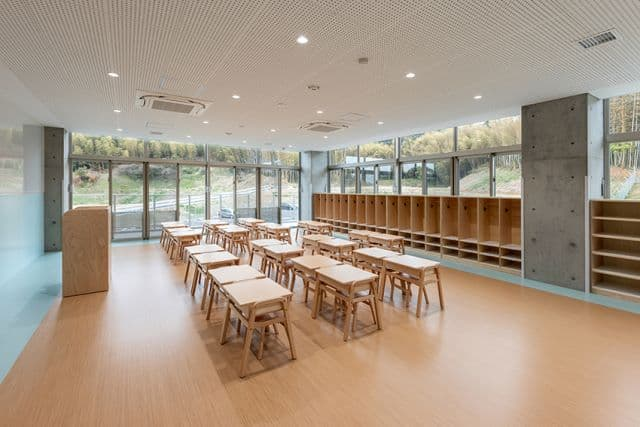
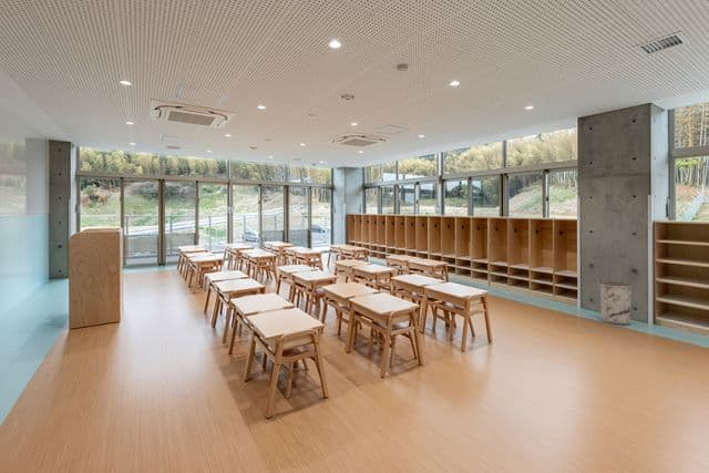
+ trash can (615, 301)
